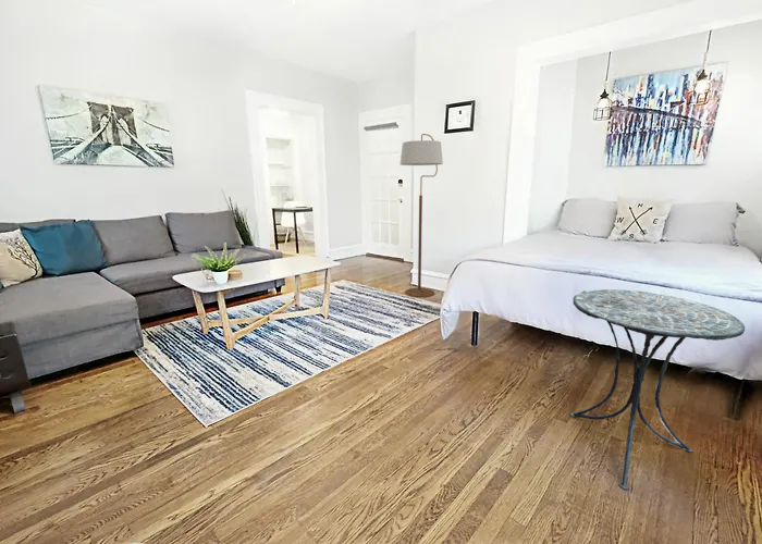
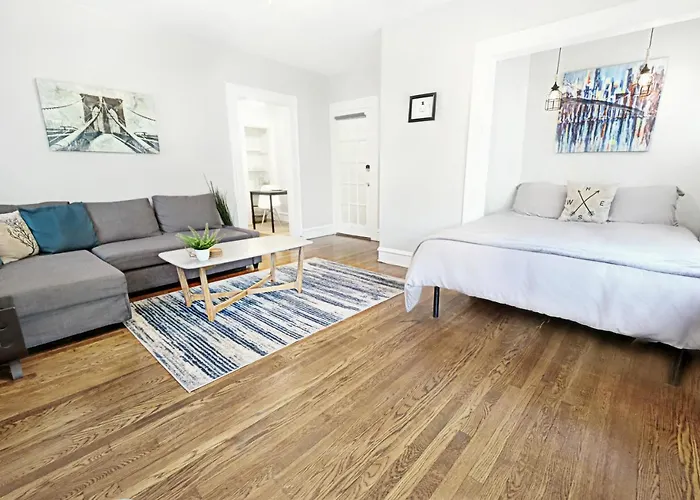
- side table (638, 380)
- floor lamp (421, 217)
